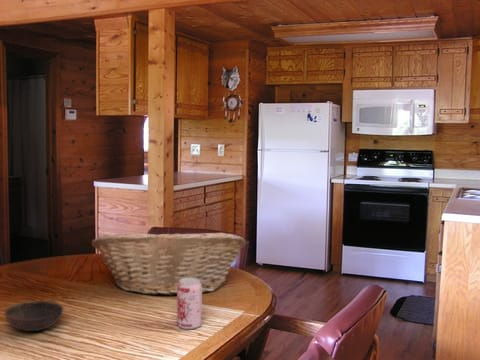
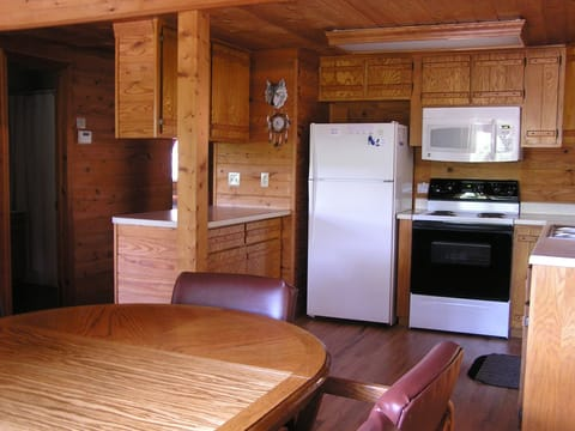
- beverage can (189, 302)
- bowl (34, 318)
- fruit basket (169, 254)
